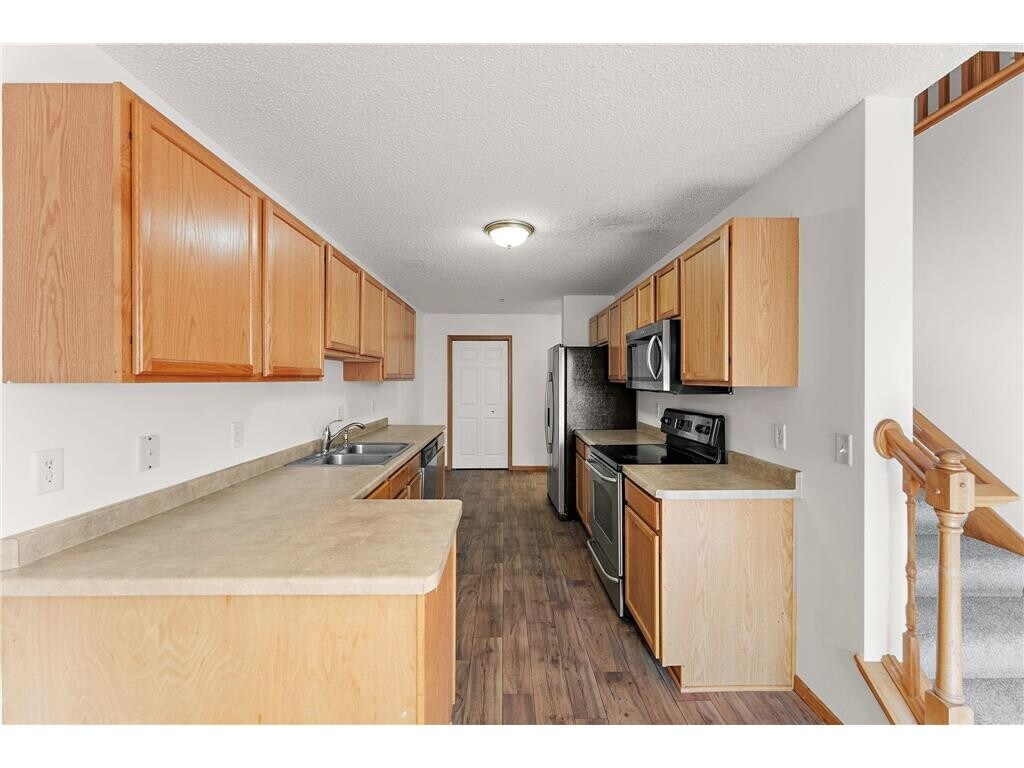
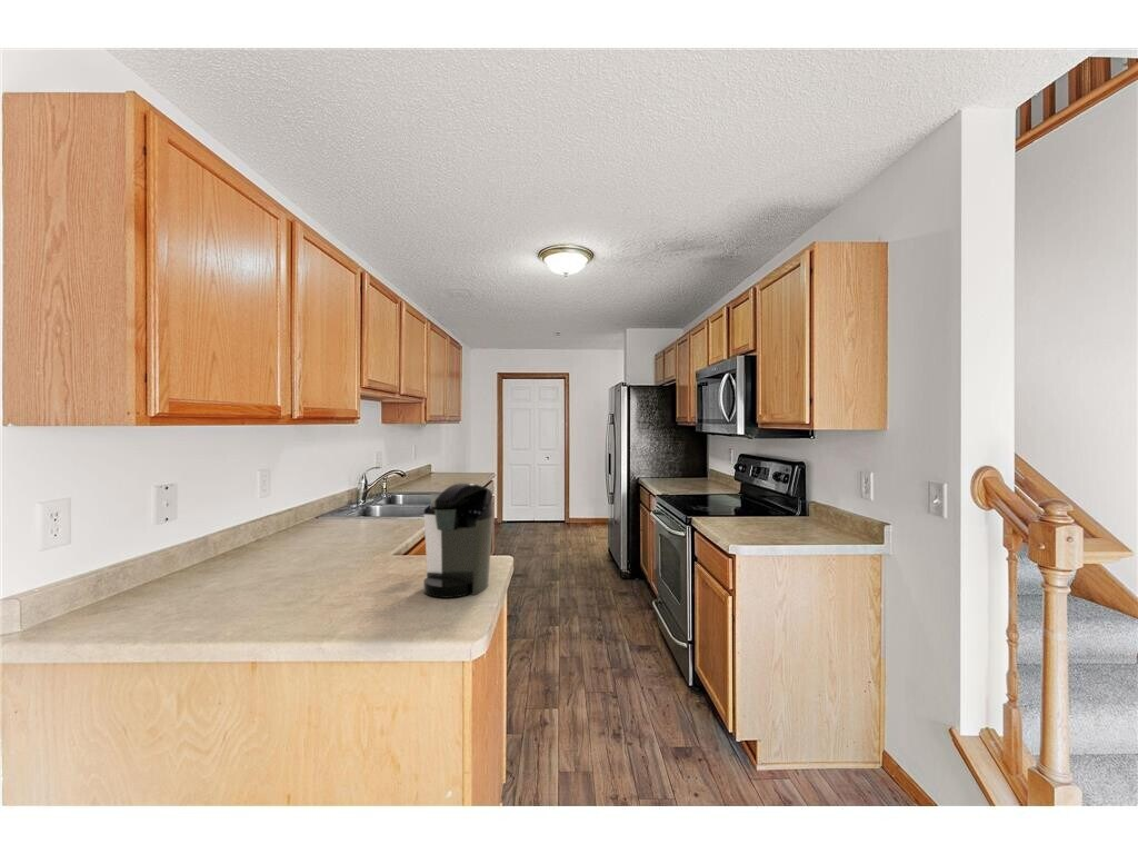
+ coffee maker (445, 533)
